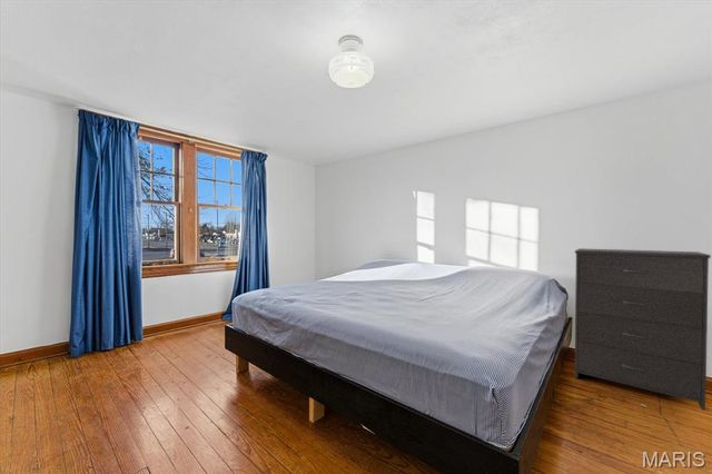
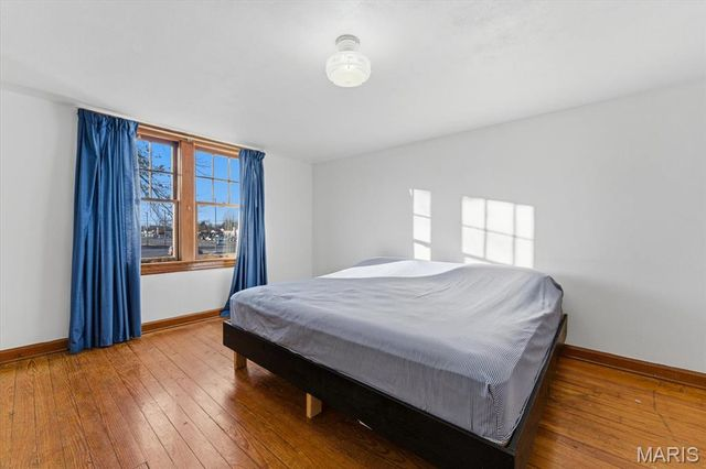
- dresser (633, 317)
